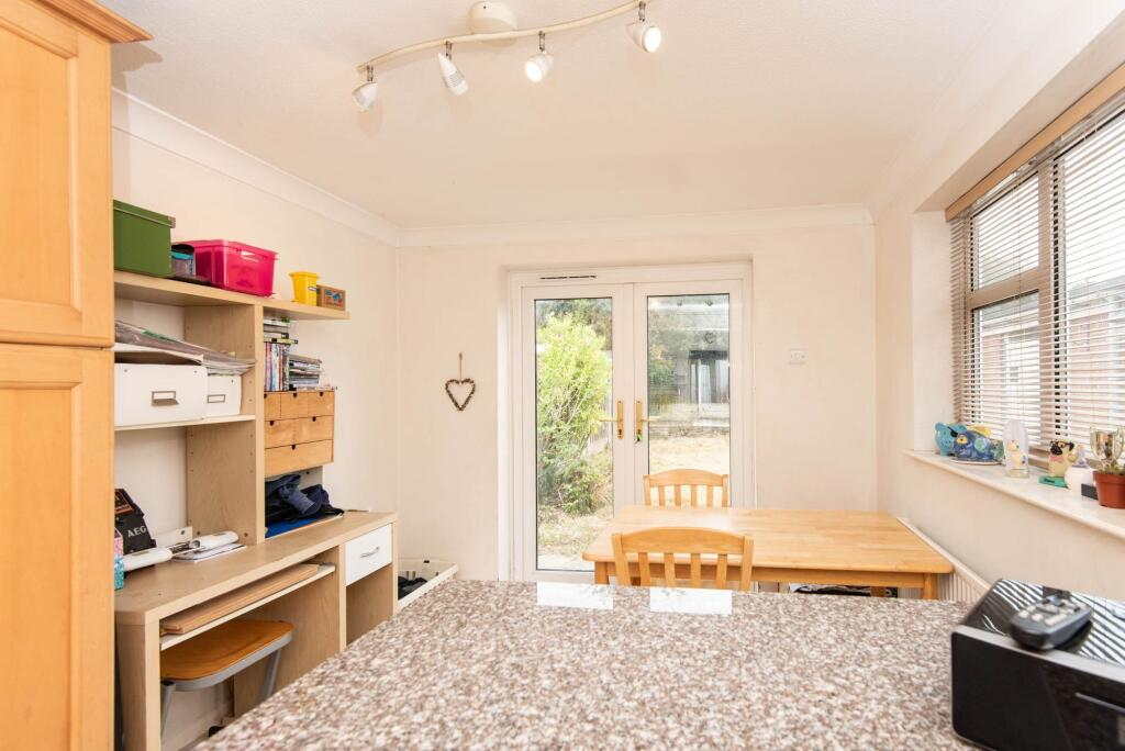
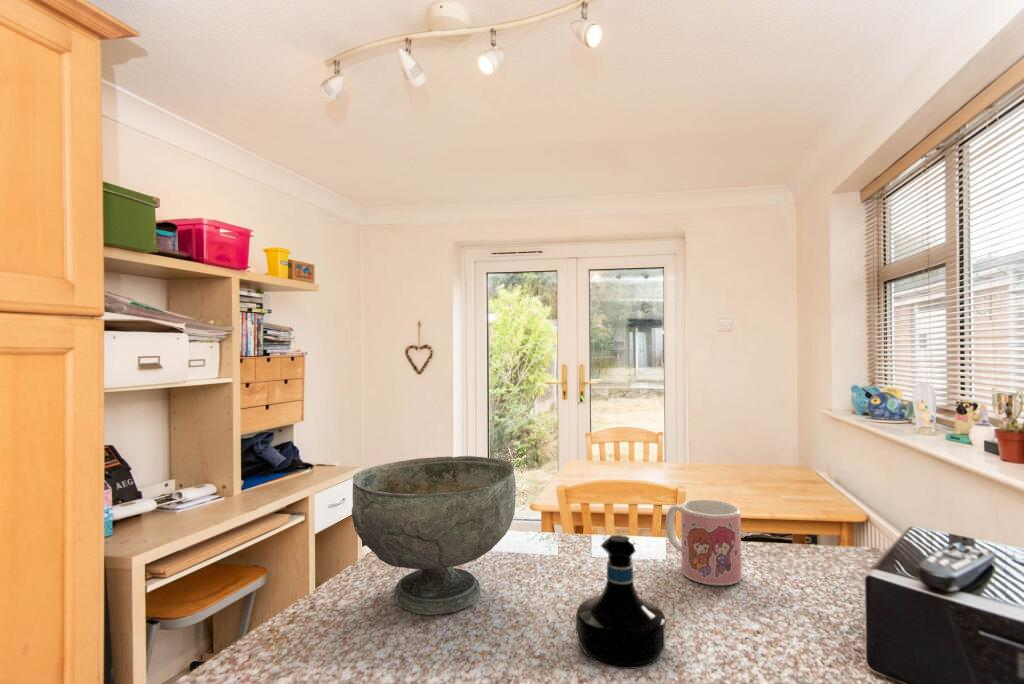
+ decorative bowl (435, 531)
+ tequila bottle (620, 592)
+ mug (702, 537)
